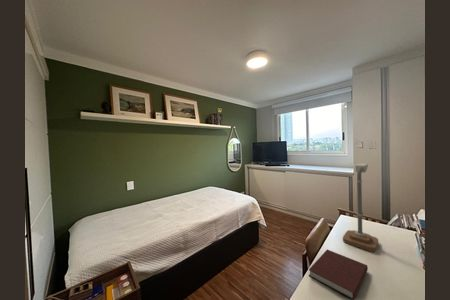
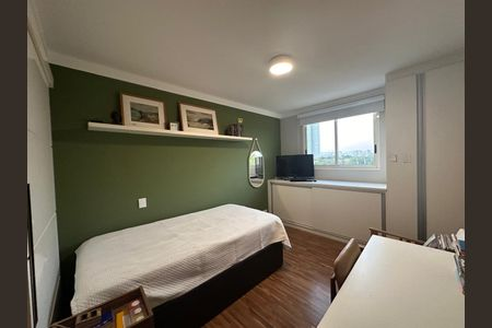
- notebook (338, 270)
- desk lamp (360, 202)
